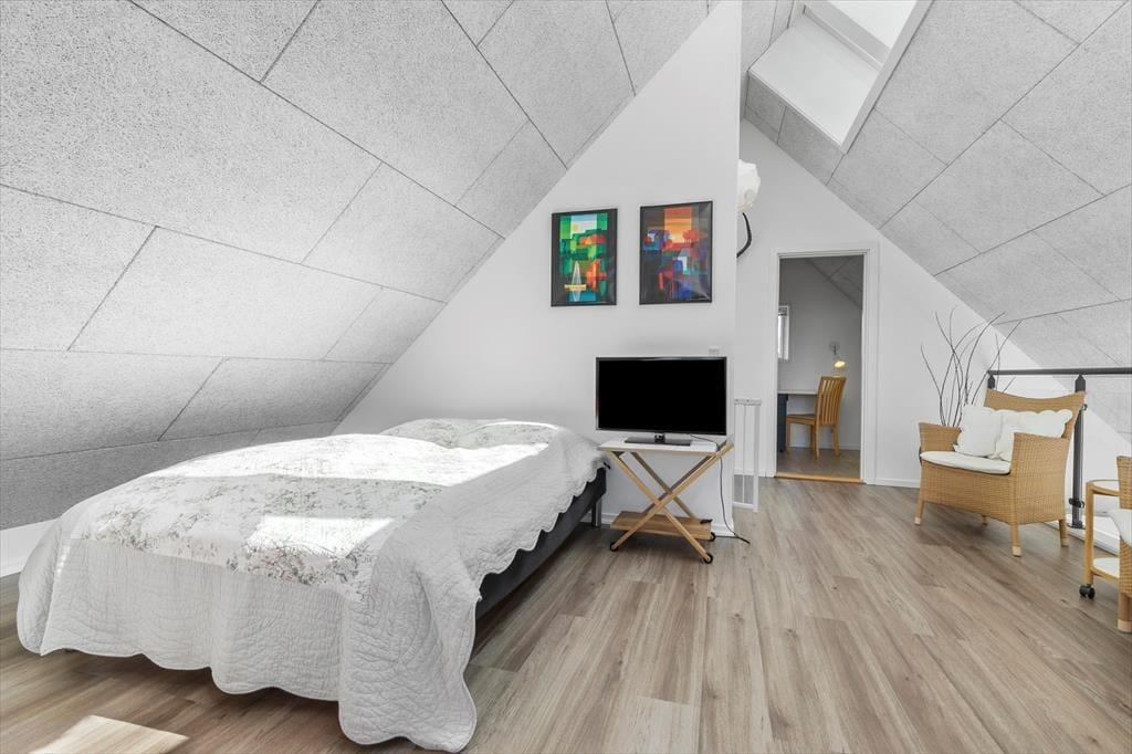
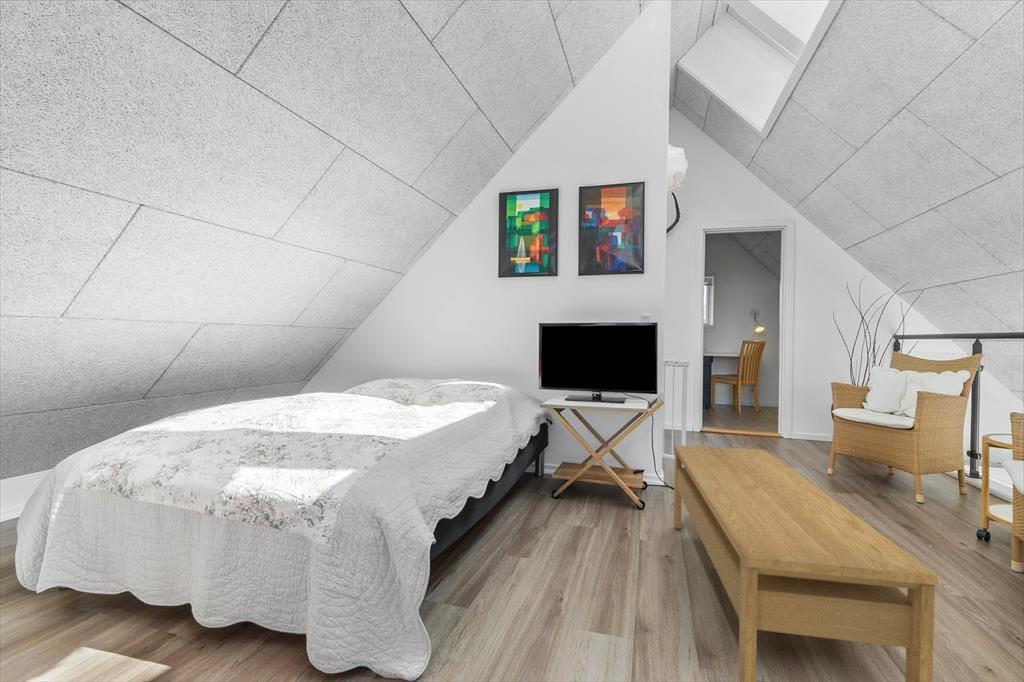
+ coffee table (757, 539)
